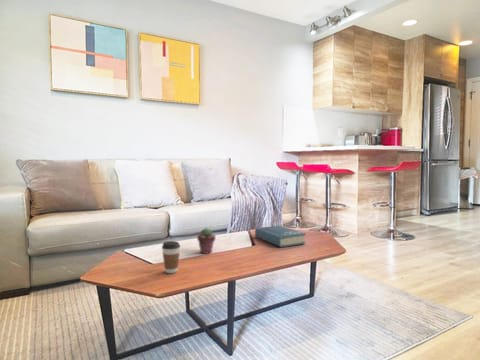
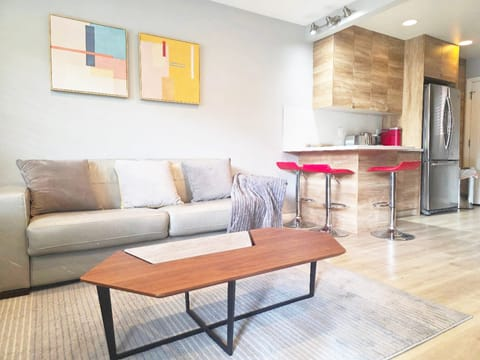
- coffee cup (171, 257)
- potted succulent (206, 240)
- book (279, 235)
